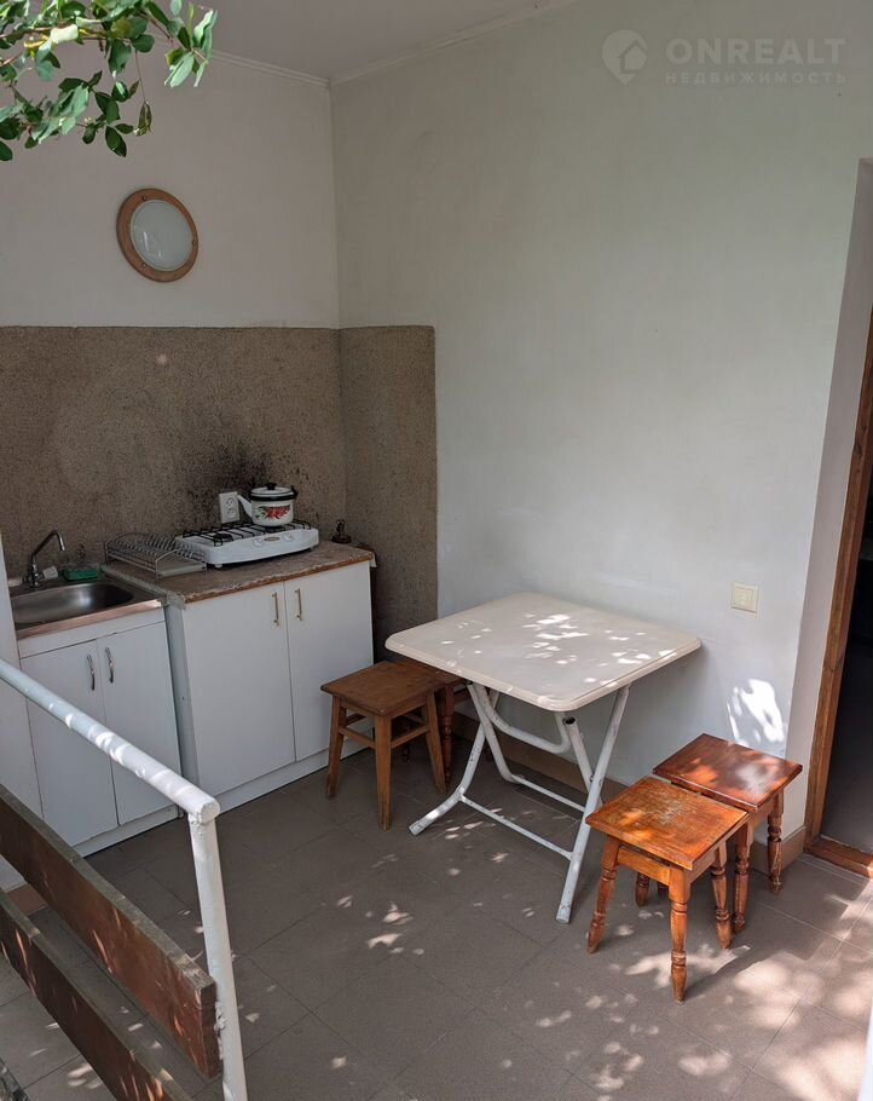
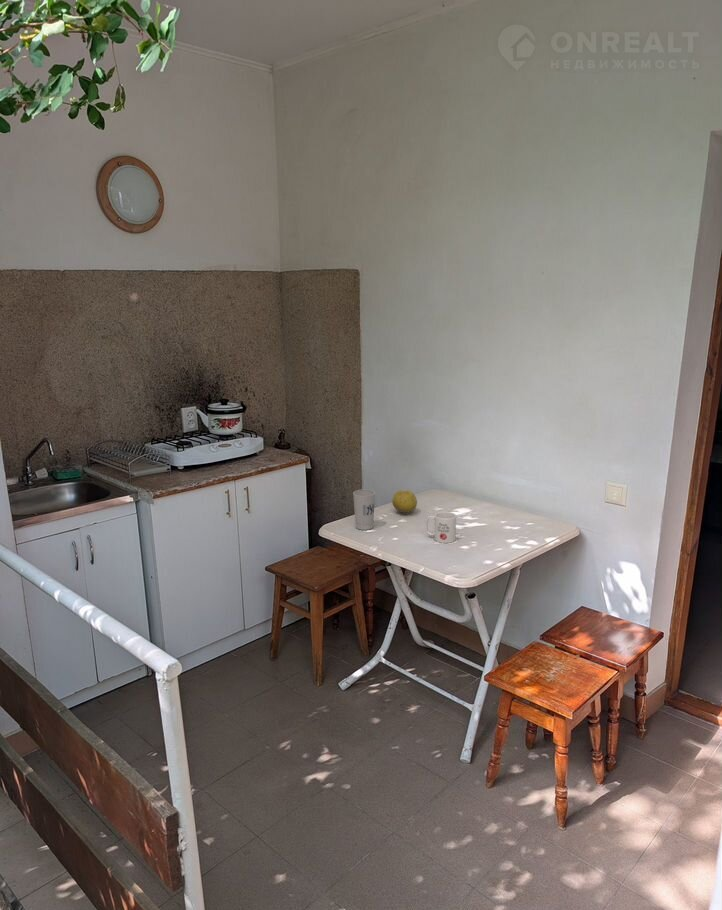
+ cup (364, 509)
+ mug (440, 526)
+ fruit (404, 501)
